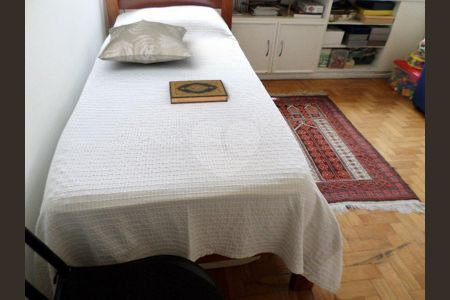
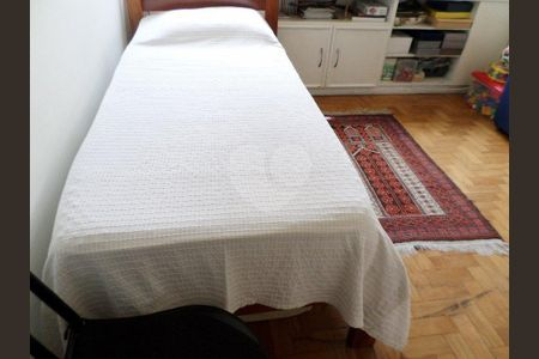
- decorative pillow (147, 42)
- hardback book (197, 90)
